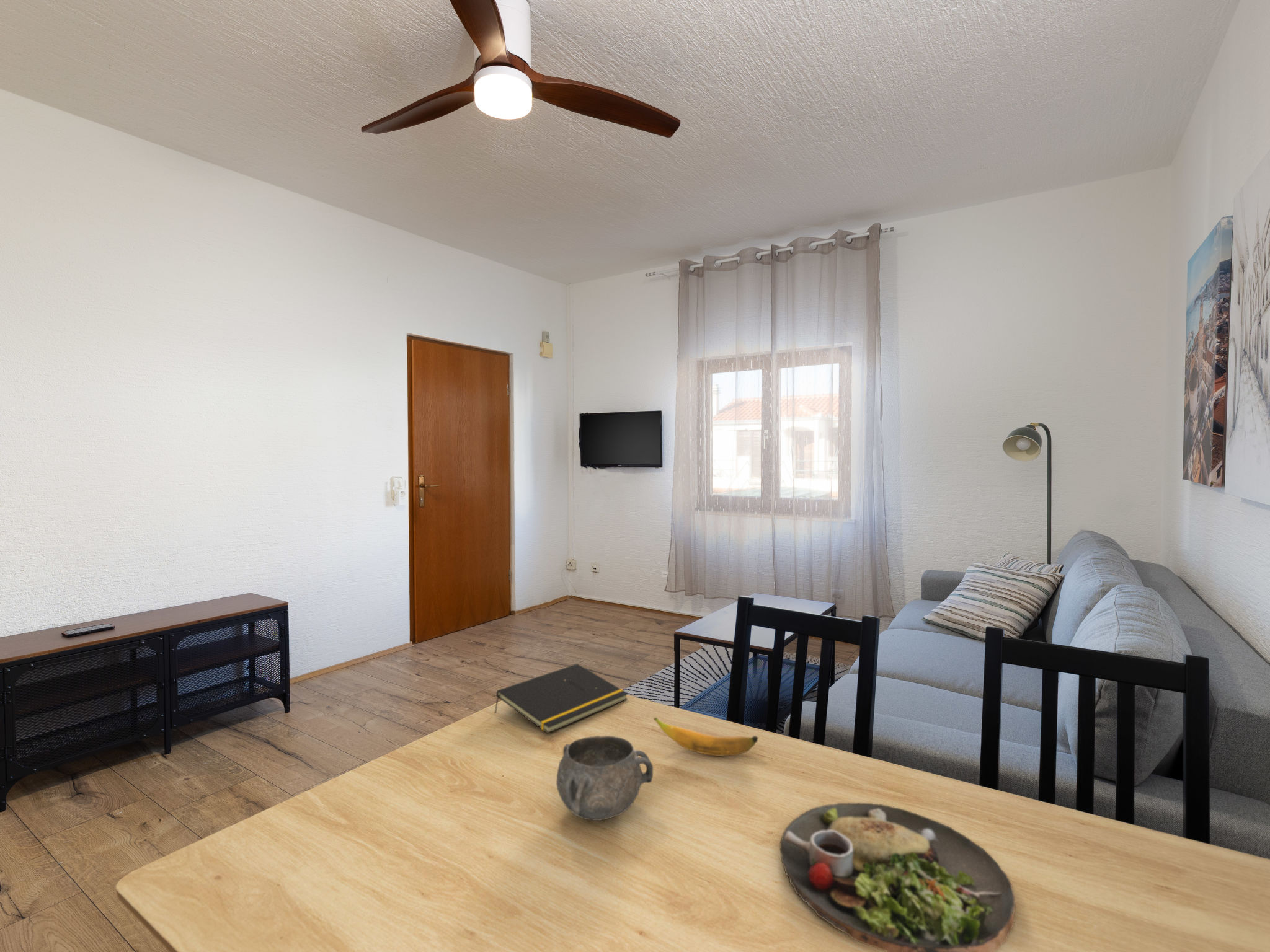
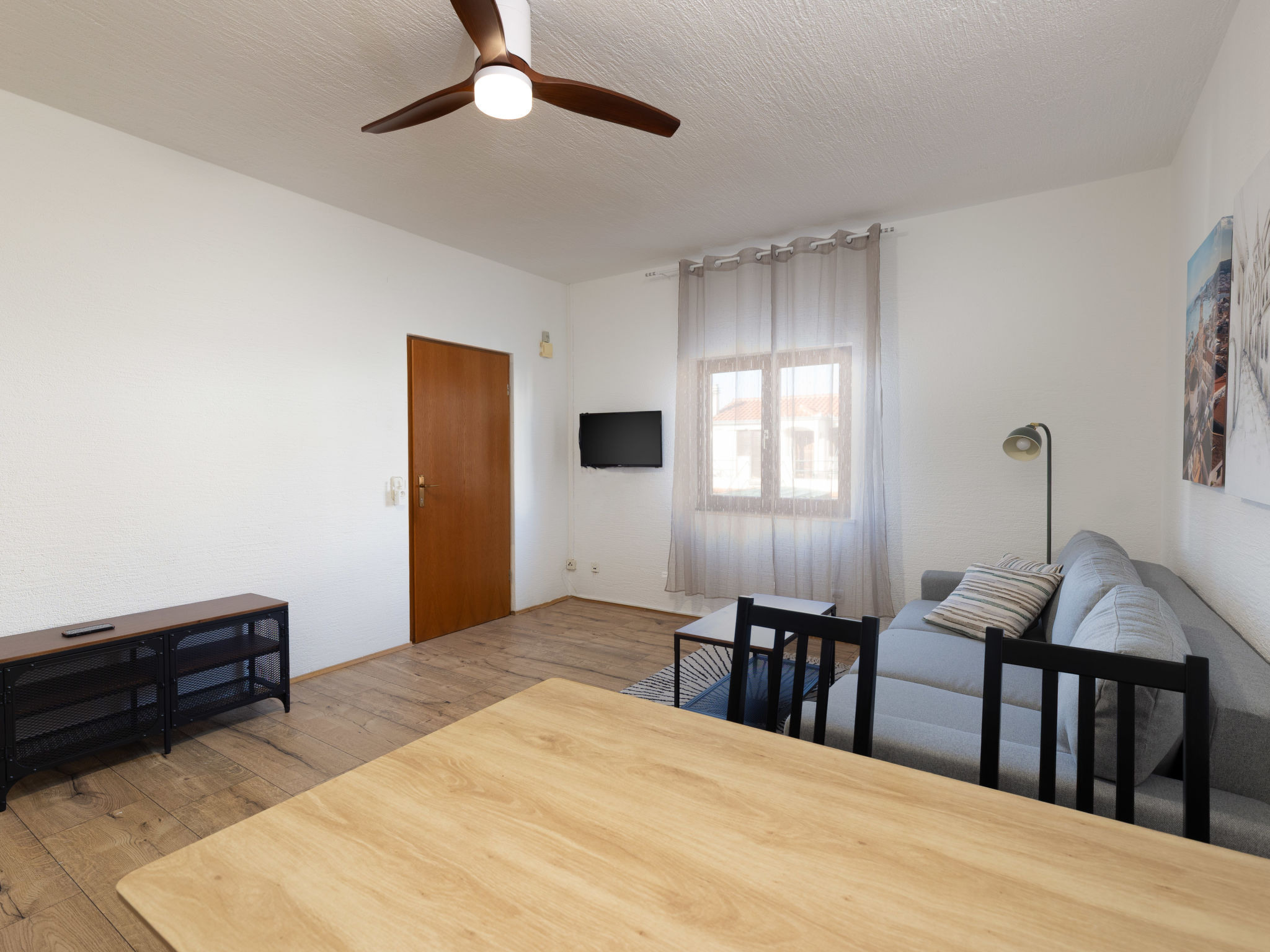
- notepad (564, 695)
- dinner plate (890, 851)
- banana (705, 736)
- decorative bowl (593, 779)
